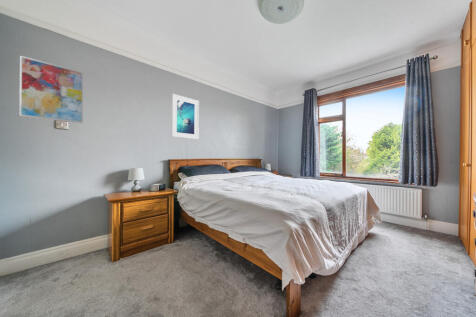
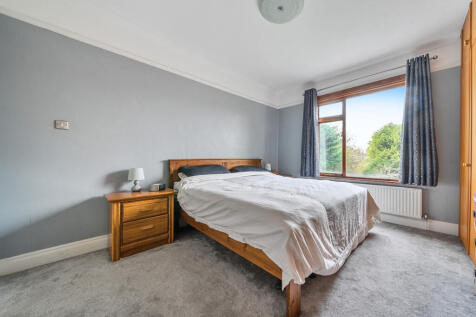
- wall art (54, 92)
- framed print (185, 117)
